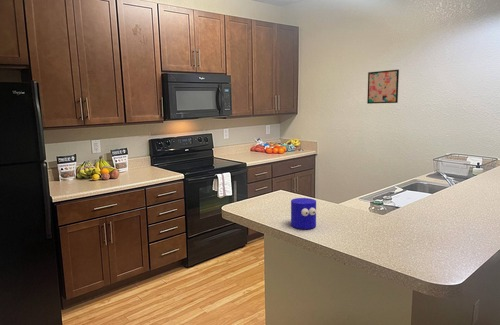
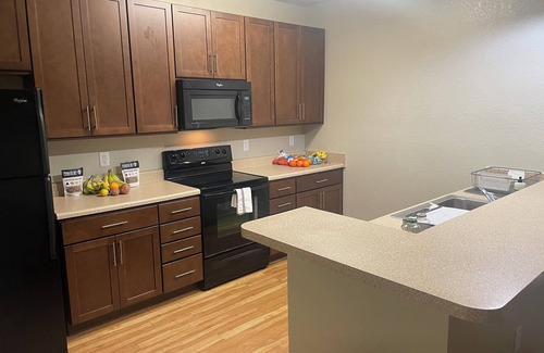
- wall art (382, 87)
- cup (304, 213)
